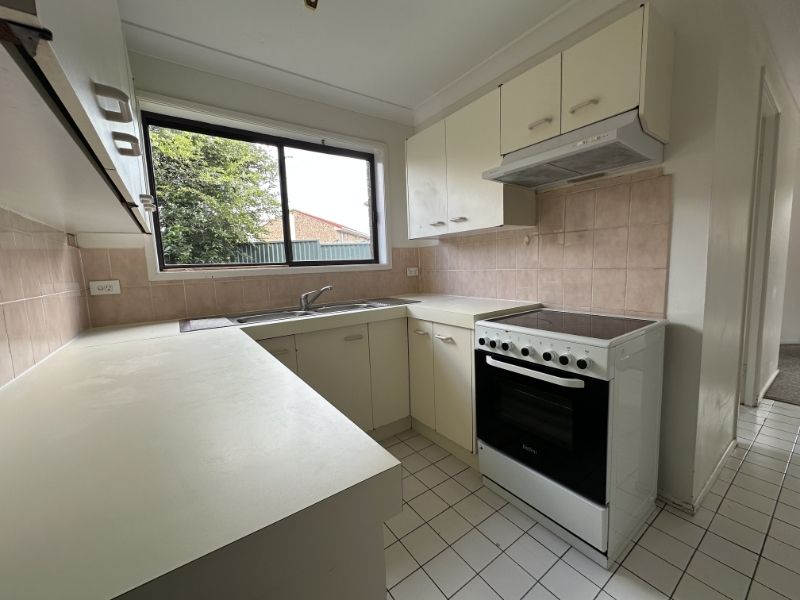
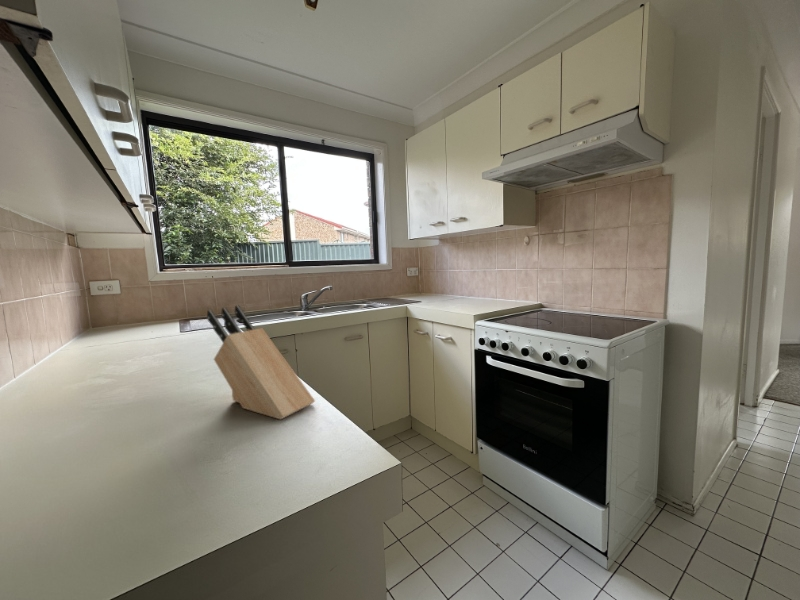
+ knife block (255, 355)
